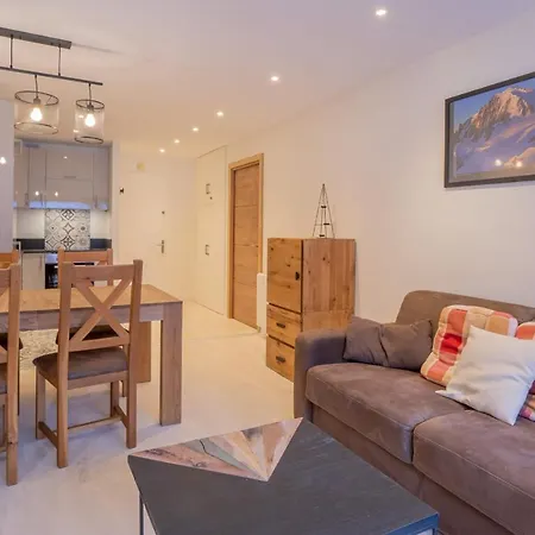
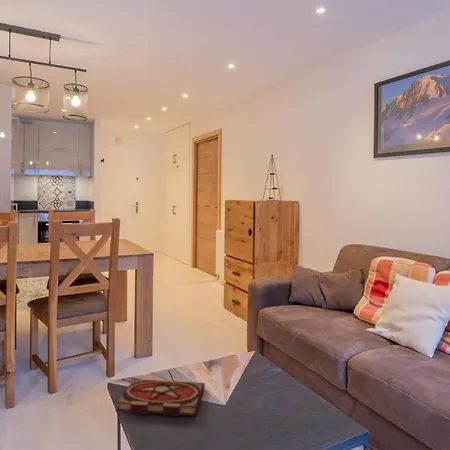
+ book (162, 393)
